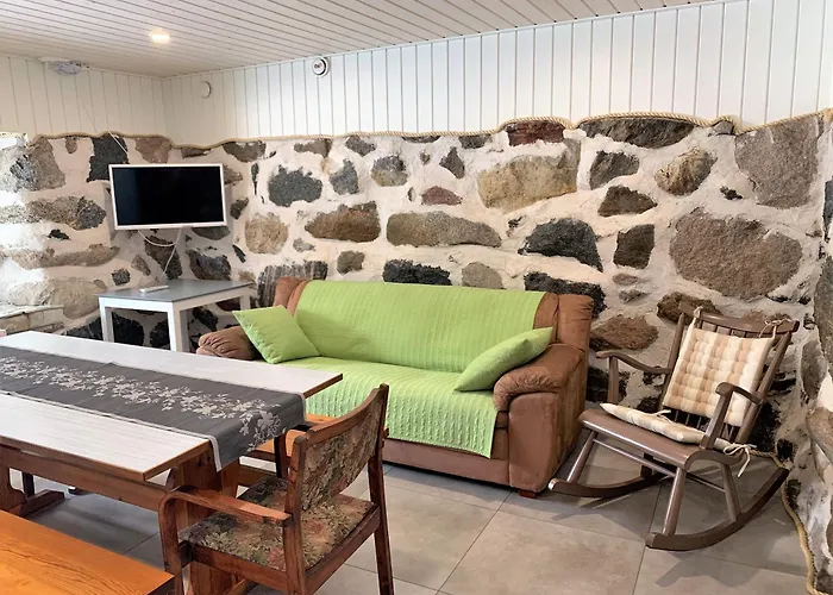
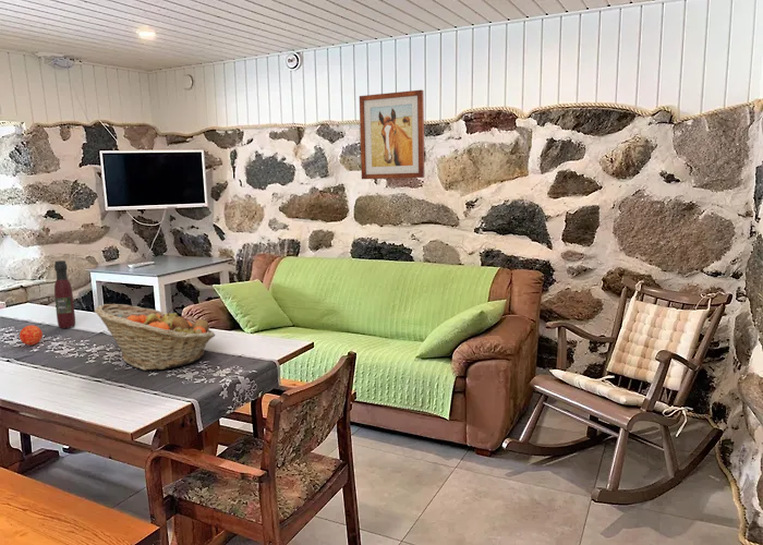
+ apple (31, 335)
+ wall art (391, 136)
+ wine bottle (63, 294)
+ fruit basket (156, 330)
